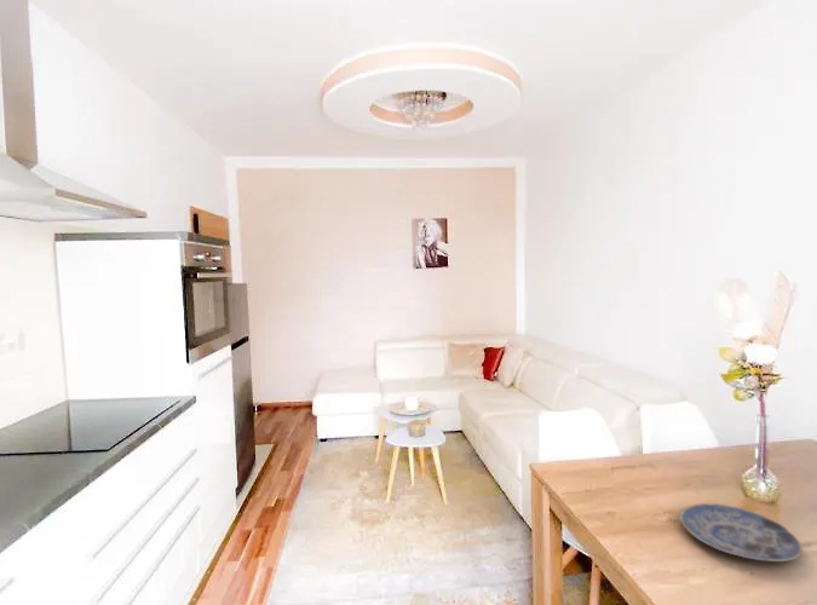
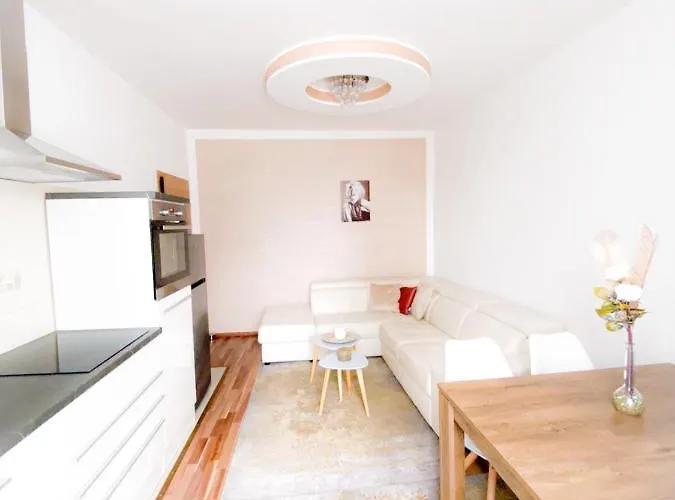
- plate (736, 532)
